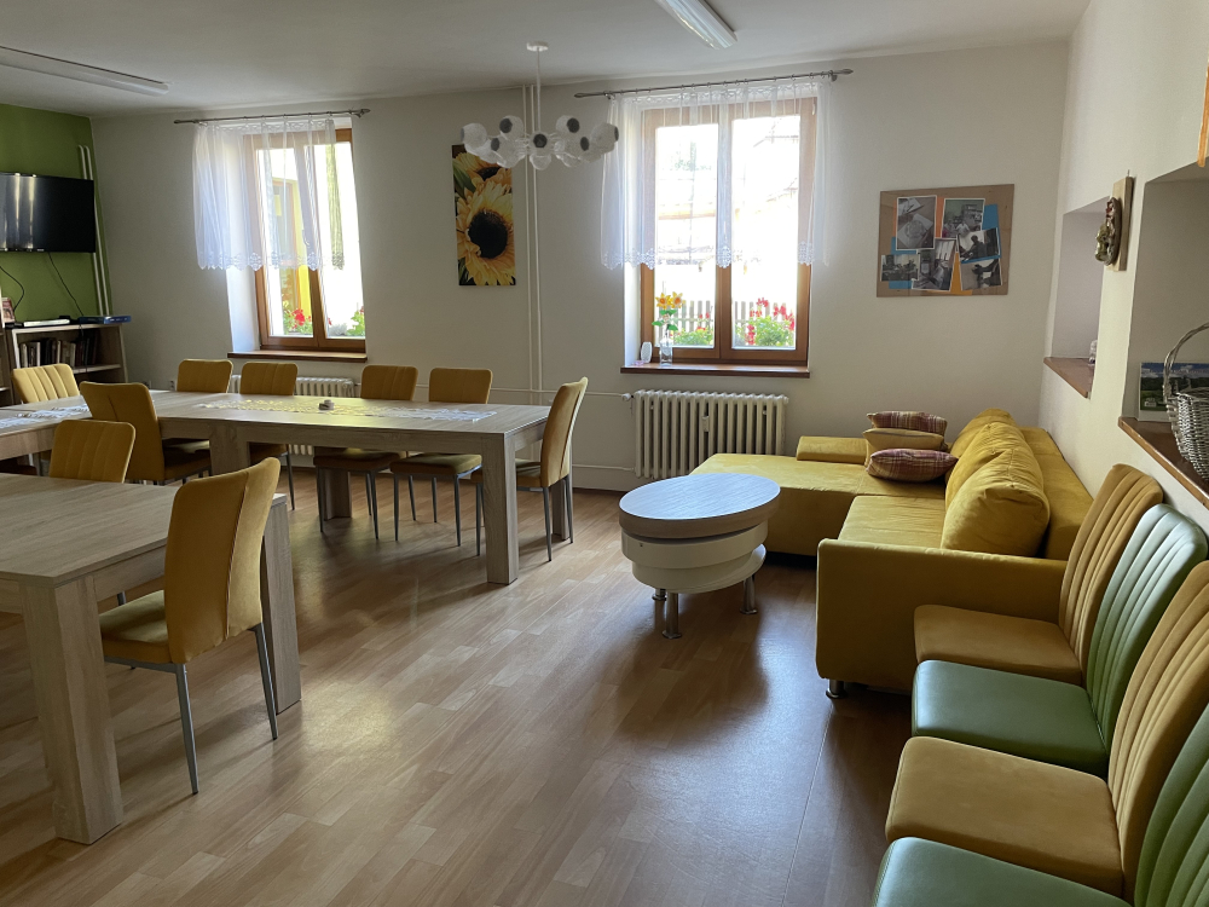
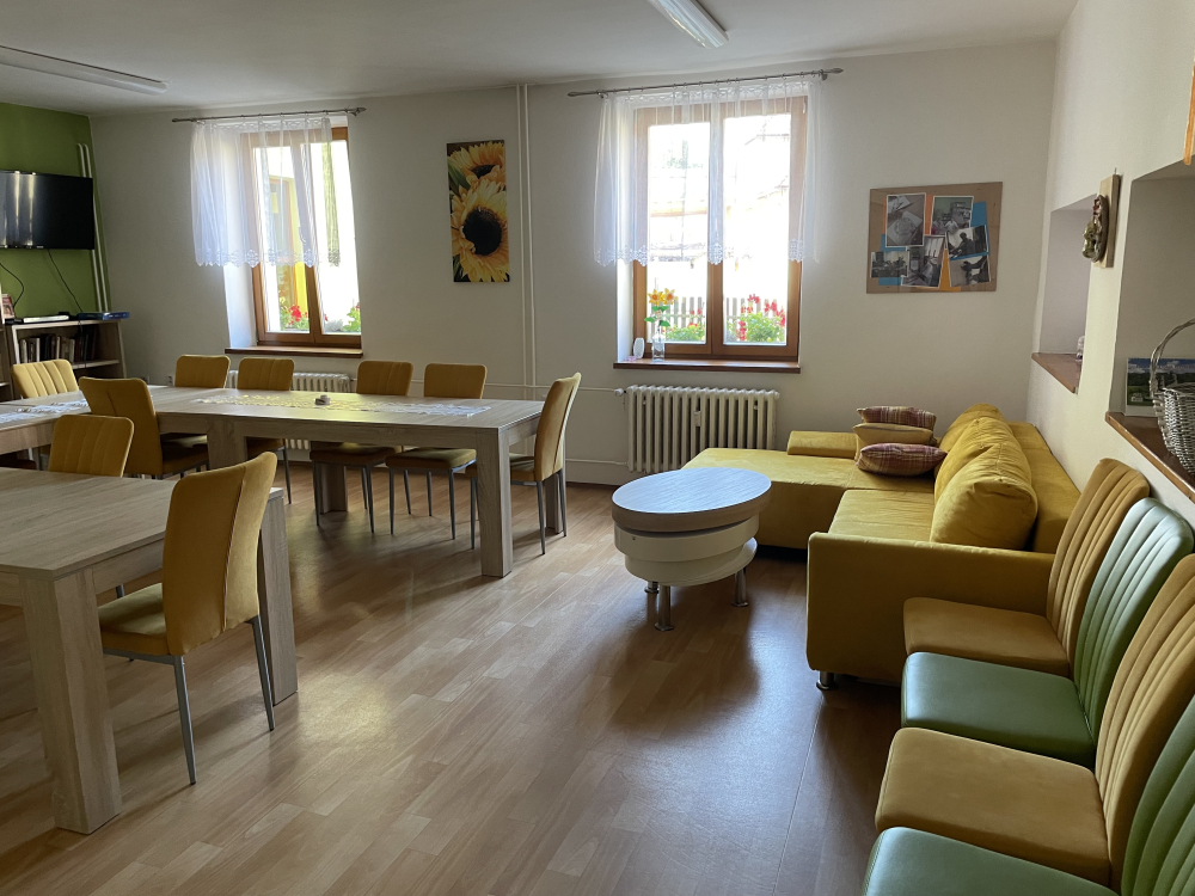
- chandelier (538, 104)
